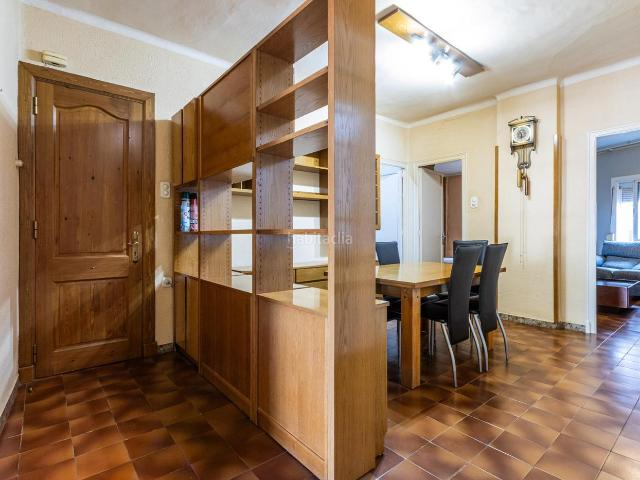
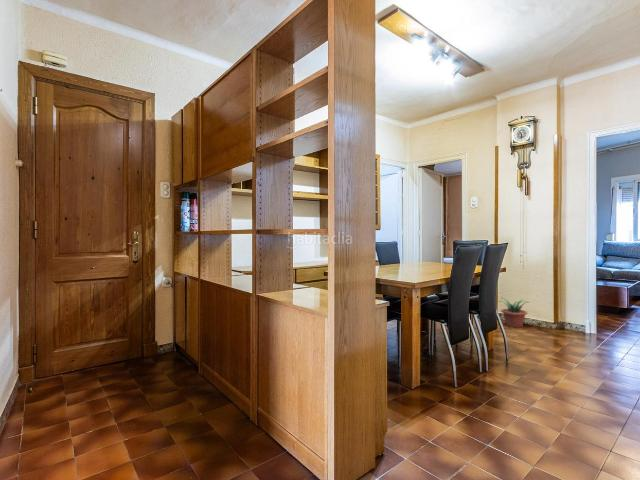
+ potted plant (514, 312)
